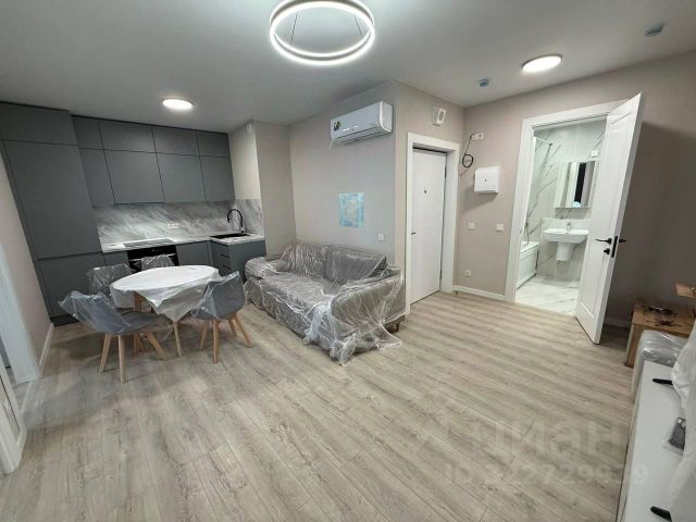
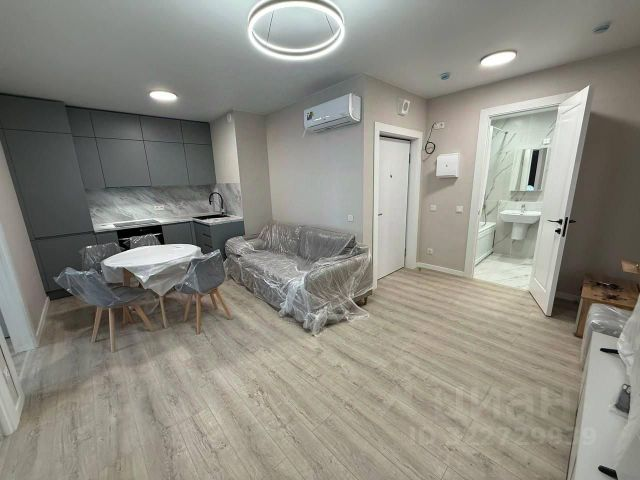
- wall art (350, 210)
